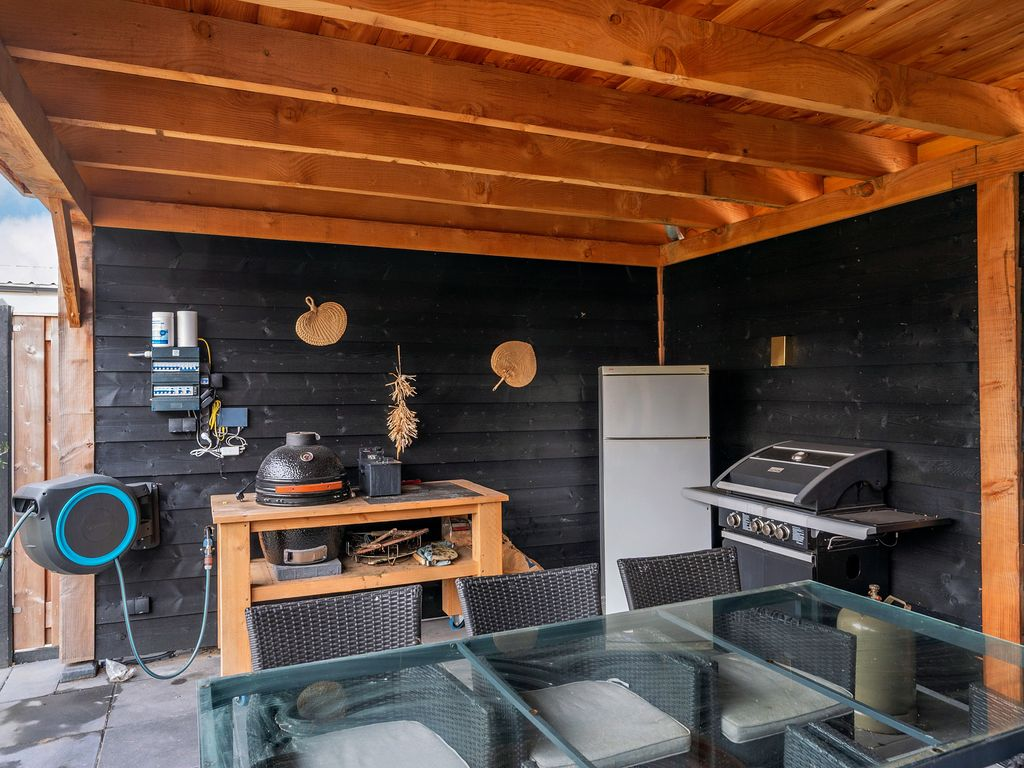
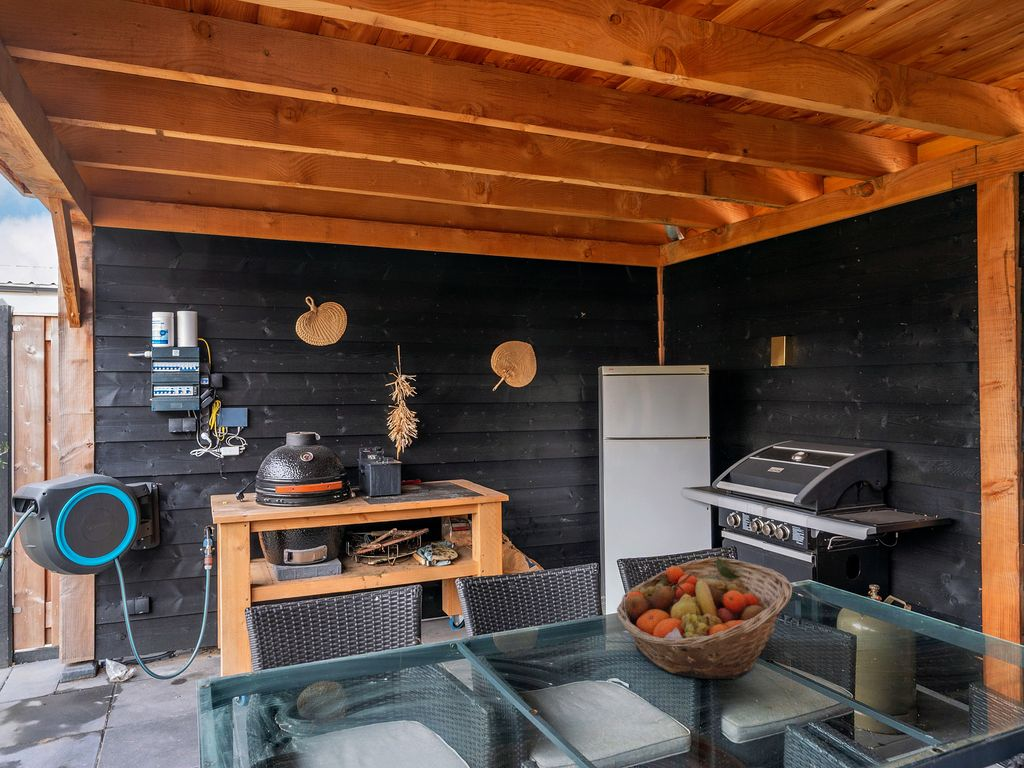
+ fruit basket (700, 612)
